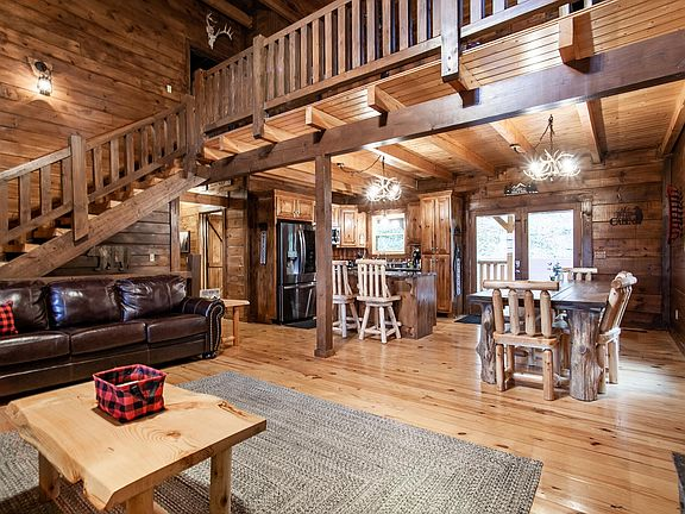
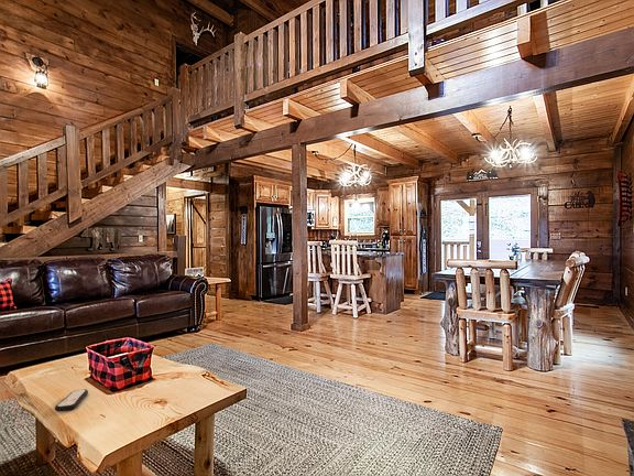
+ remote control (73, 399)
